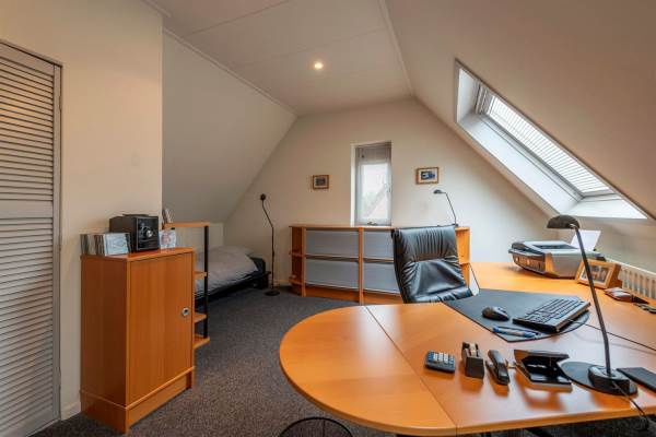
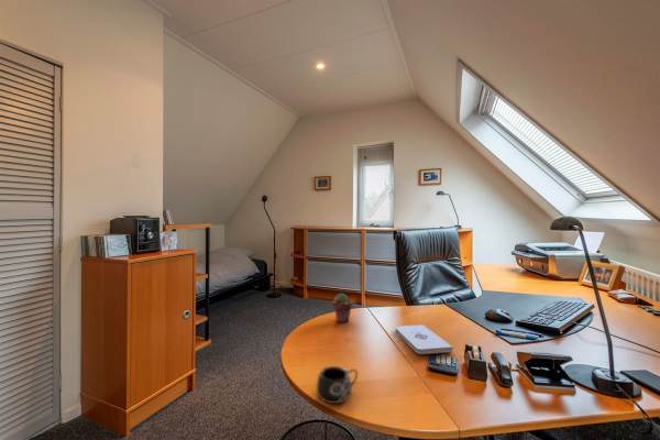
+ notepad (420, 338)
+ potted succulent (342, 306)
+ mug (338, 383)
